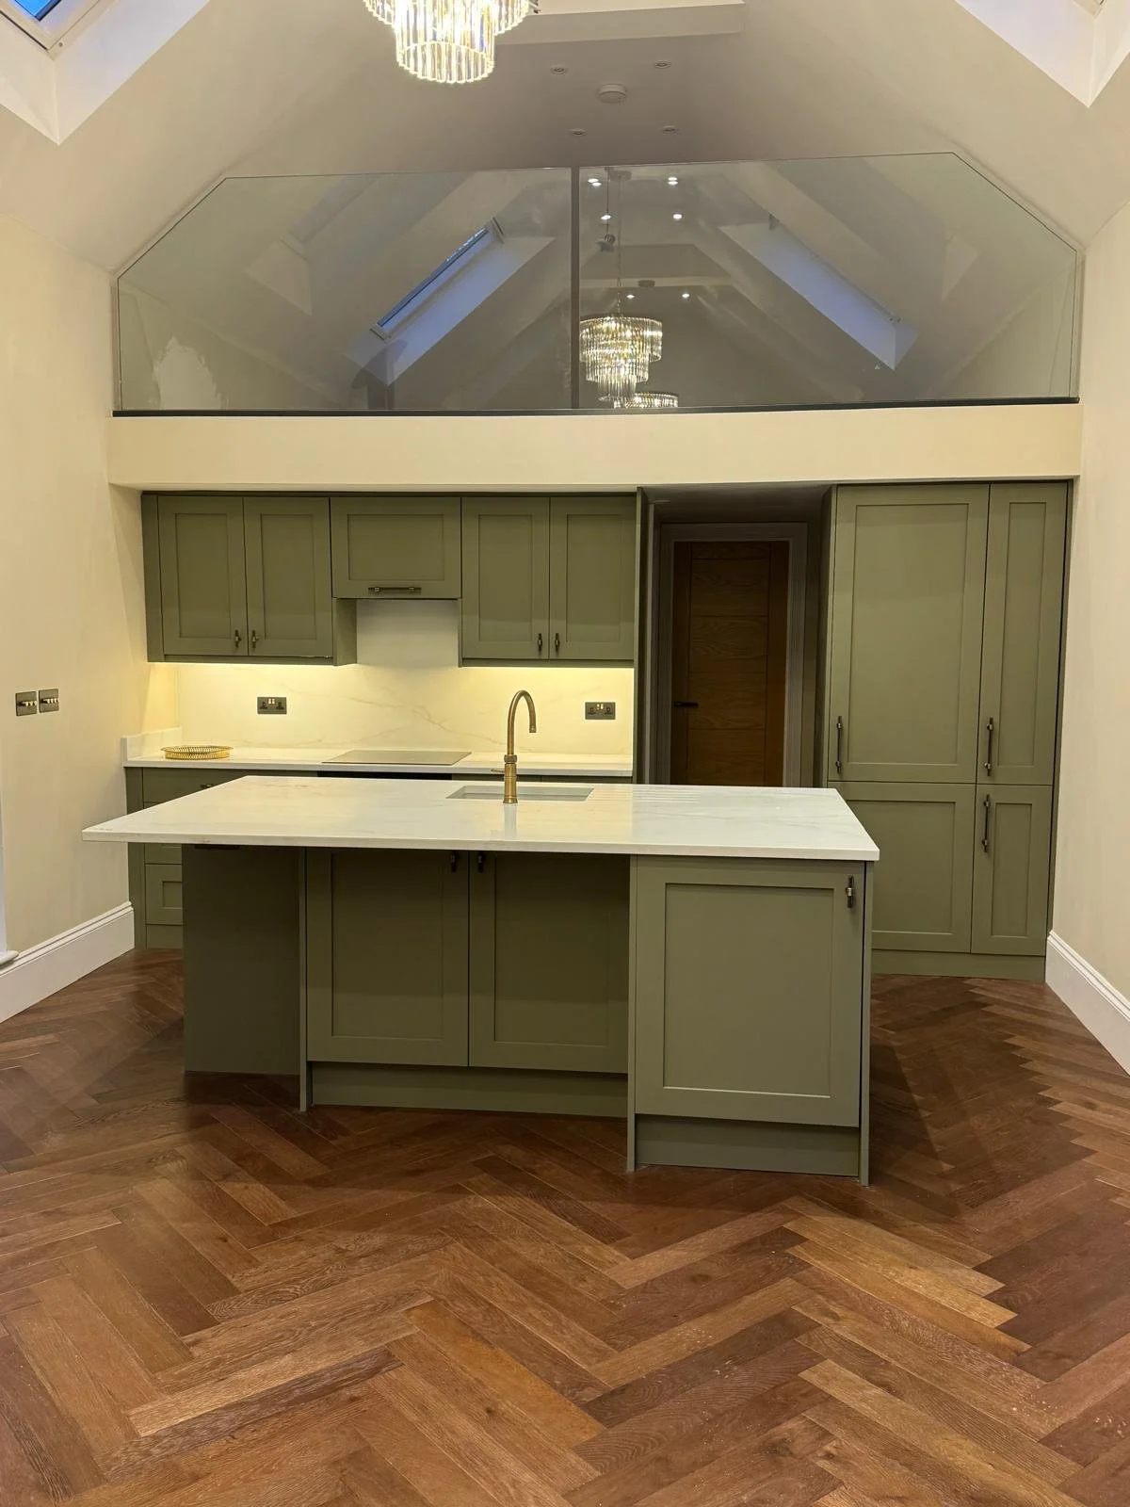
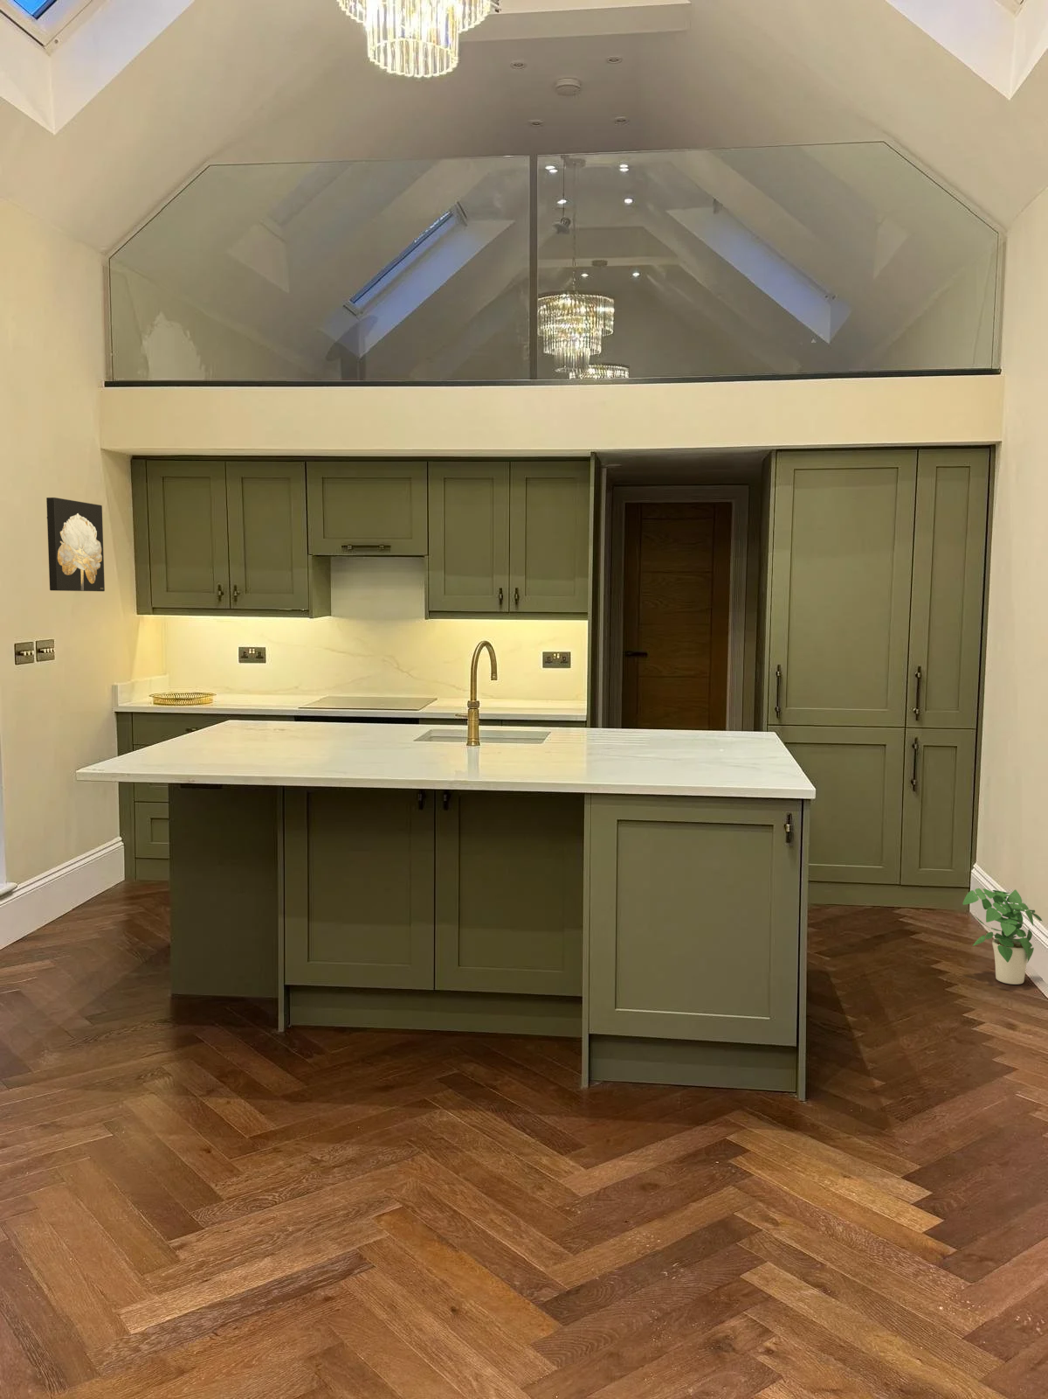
+ wall art (76, 545)
+ potted plant (1003, 935)
